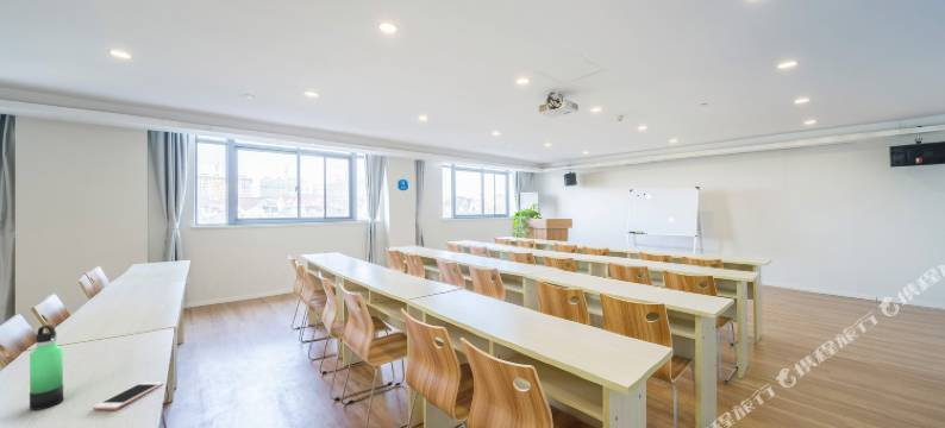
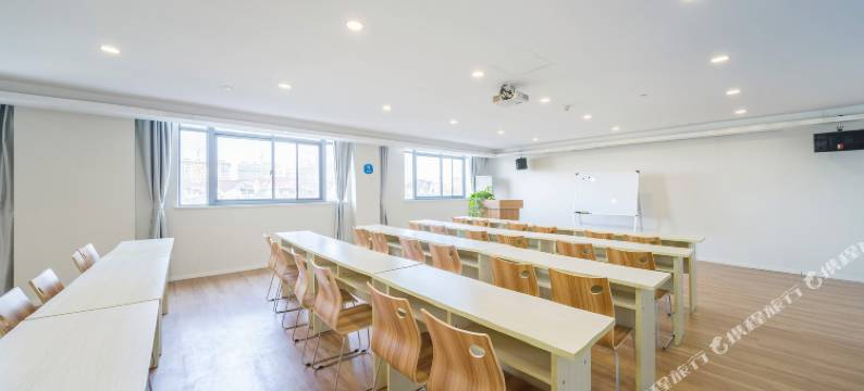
- cell phone (130, 395)
- thermos bottle (46, 364)
